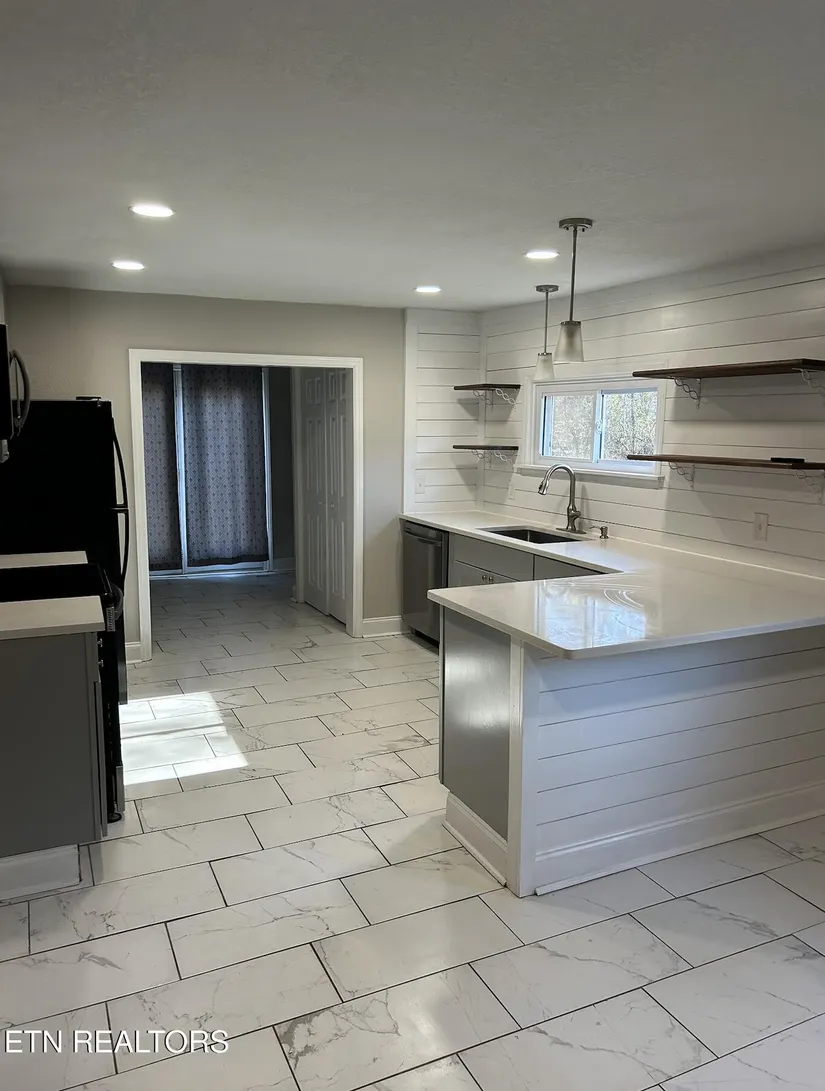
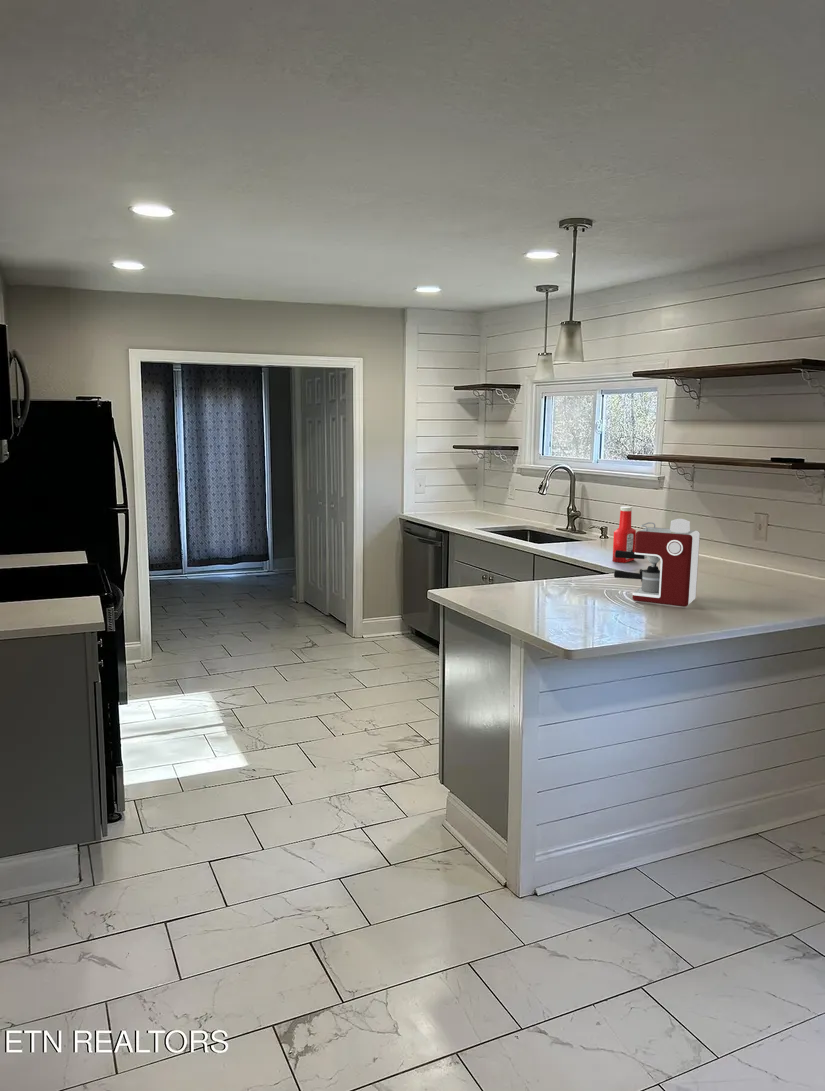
+ coffee maker (653, 558)
+ soap bottle (624, 533)
